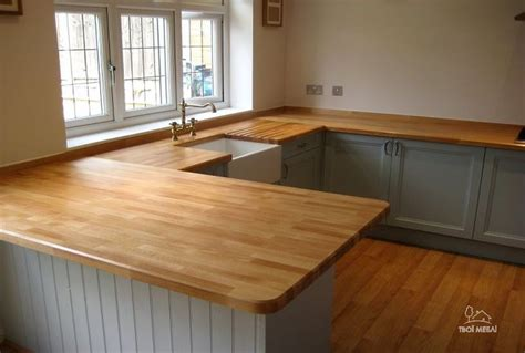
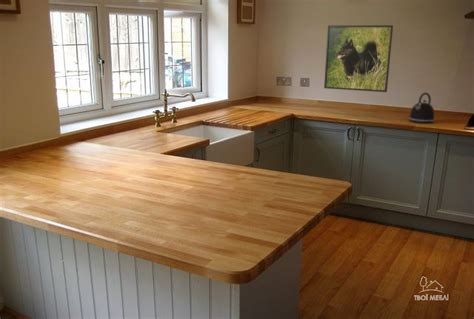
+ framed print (357, 58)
+ kettle (423, 107)
